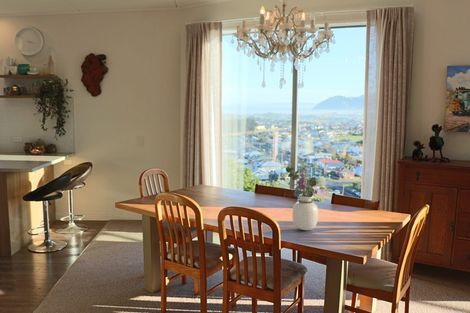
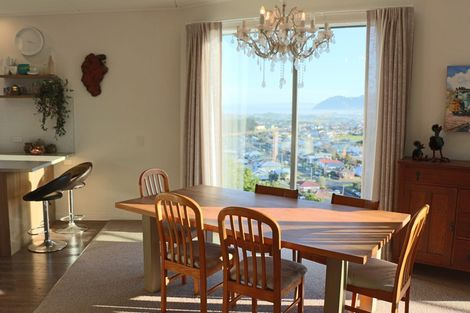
- bouquet (302, 194)
